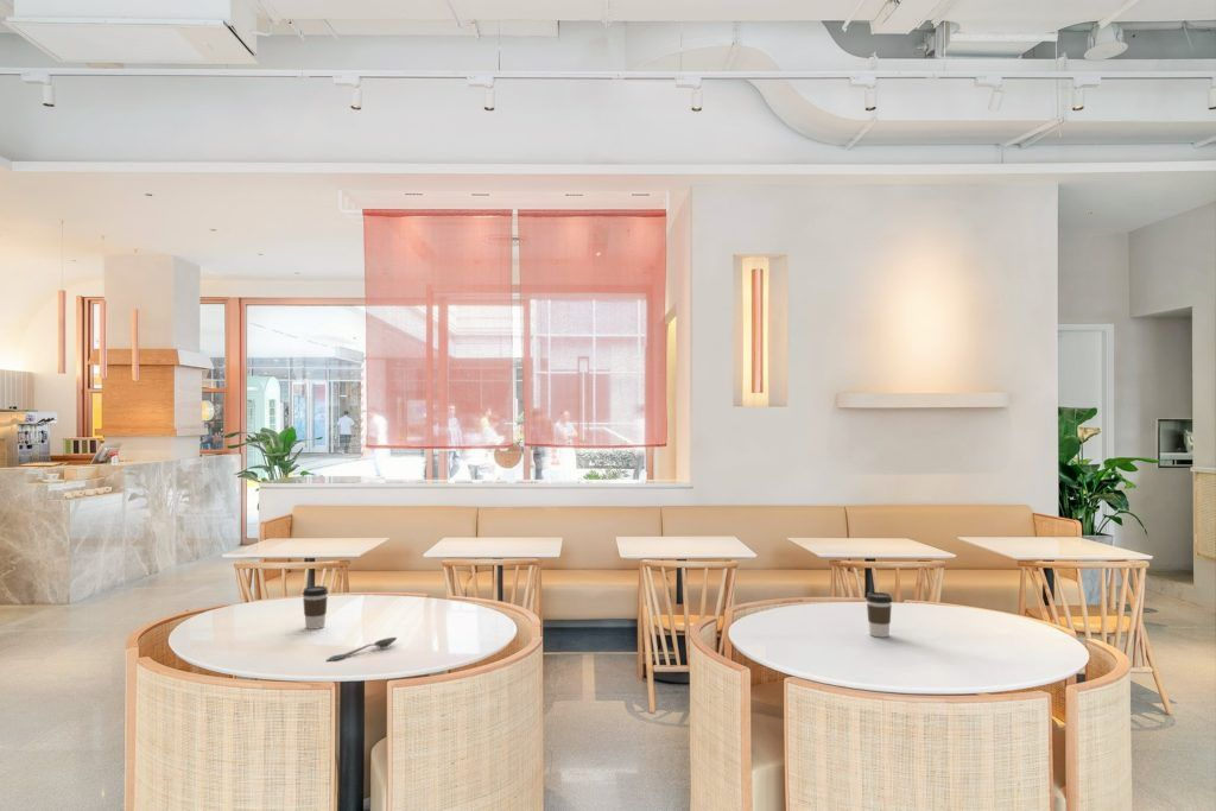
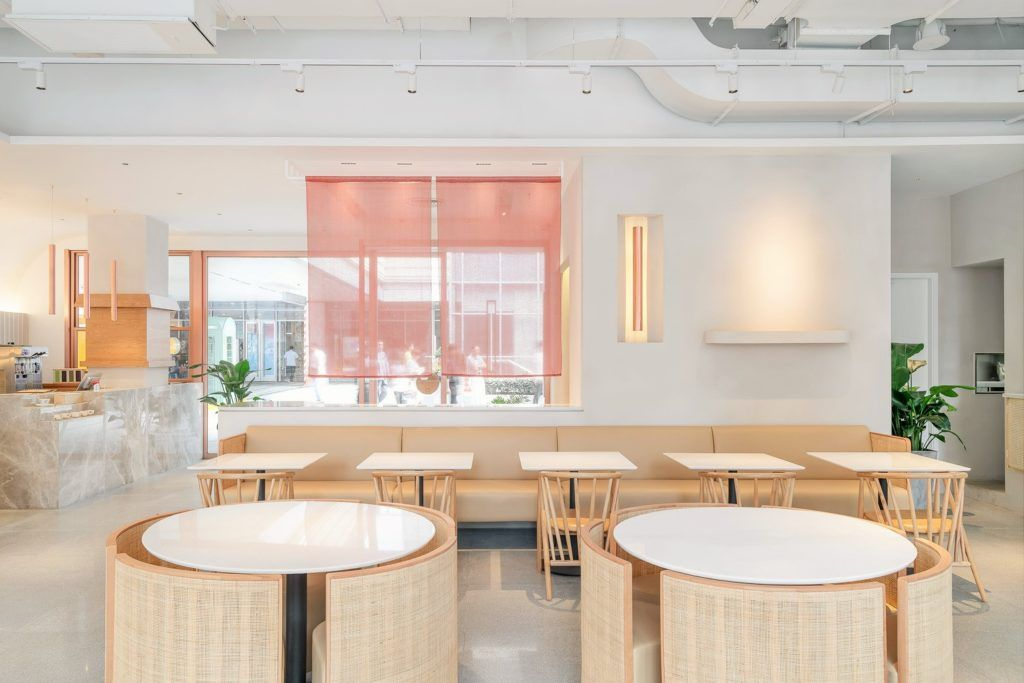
- coffee cup (879, 614)
- coffee cup (315, 607)
- spoon (362, 648)
